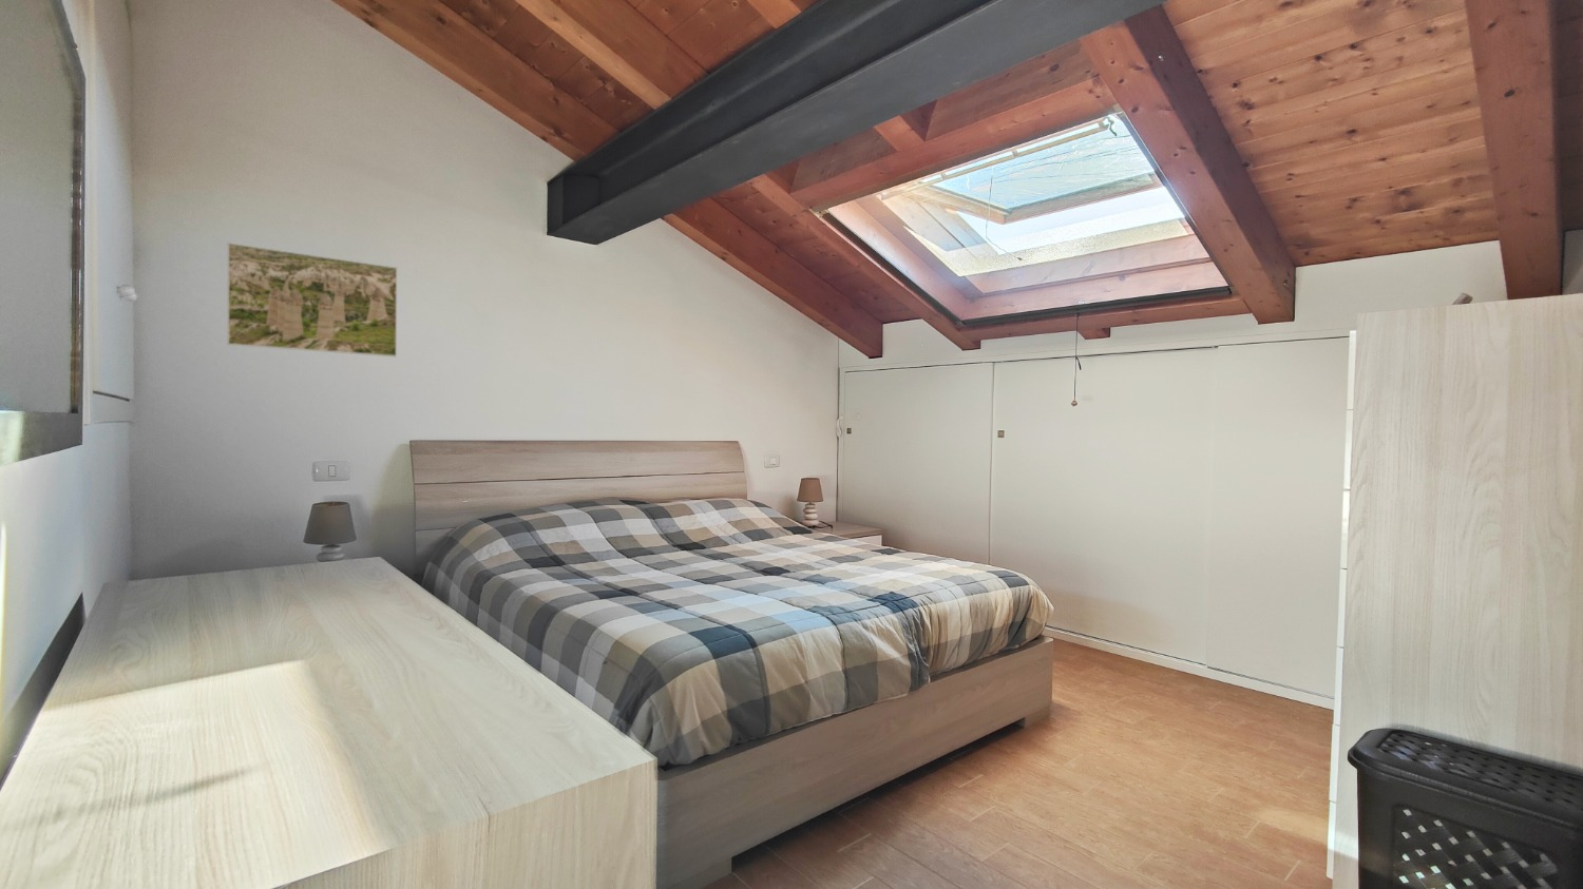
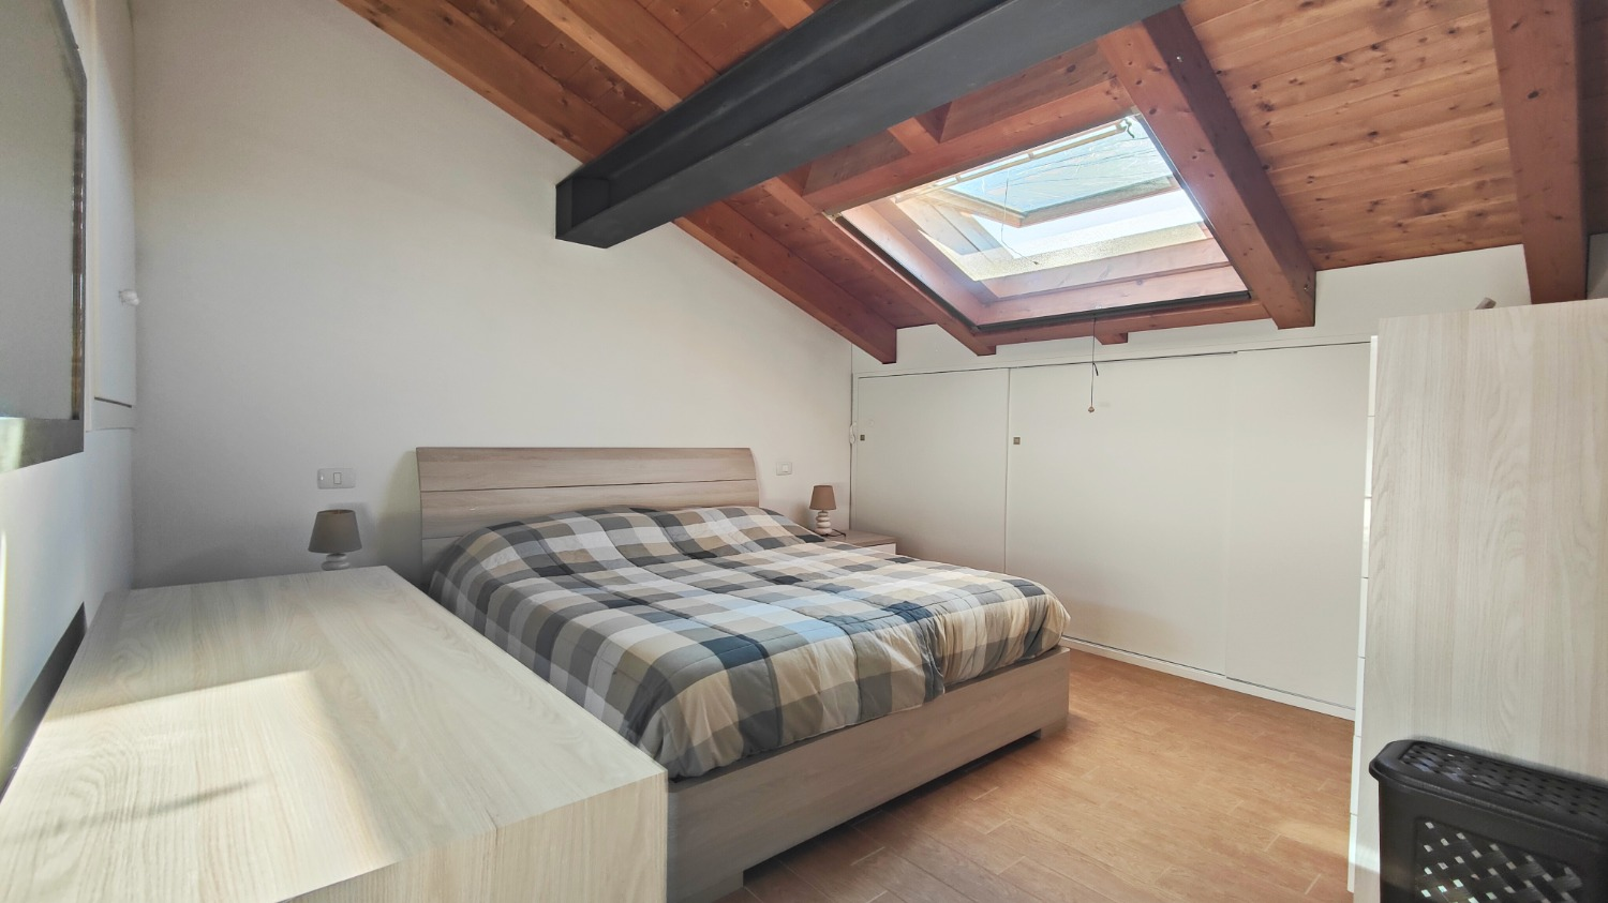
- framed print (316, 303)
